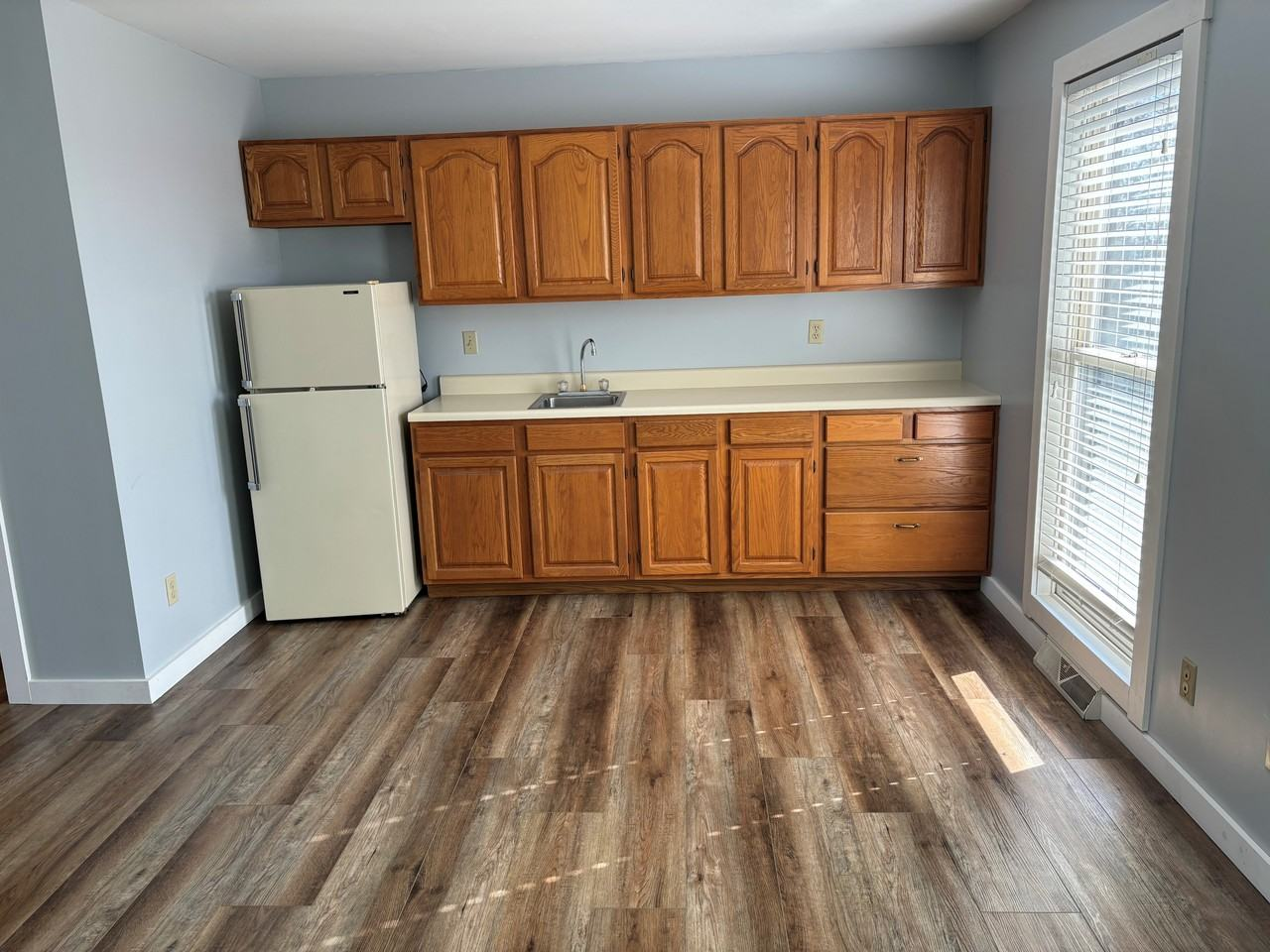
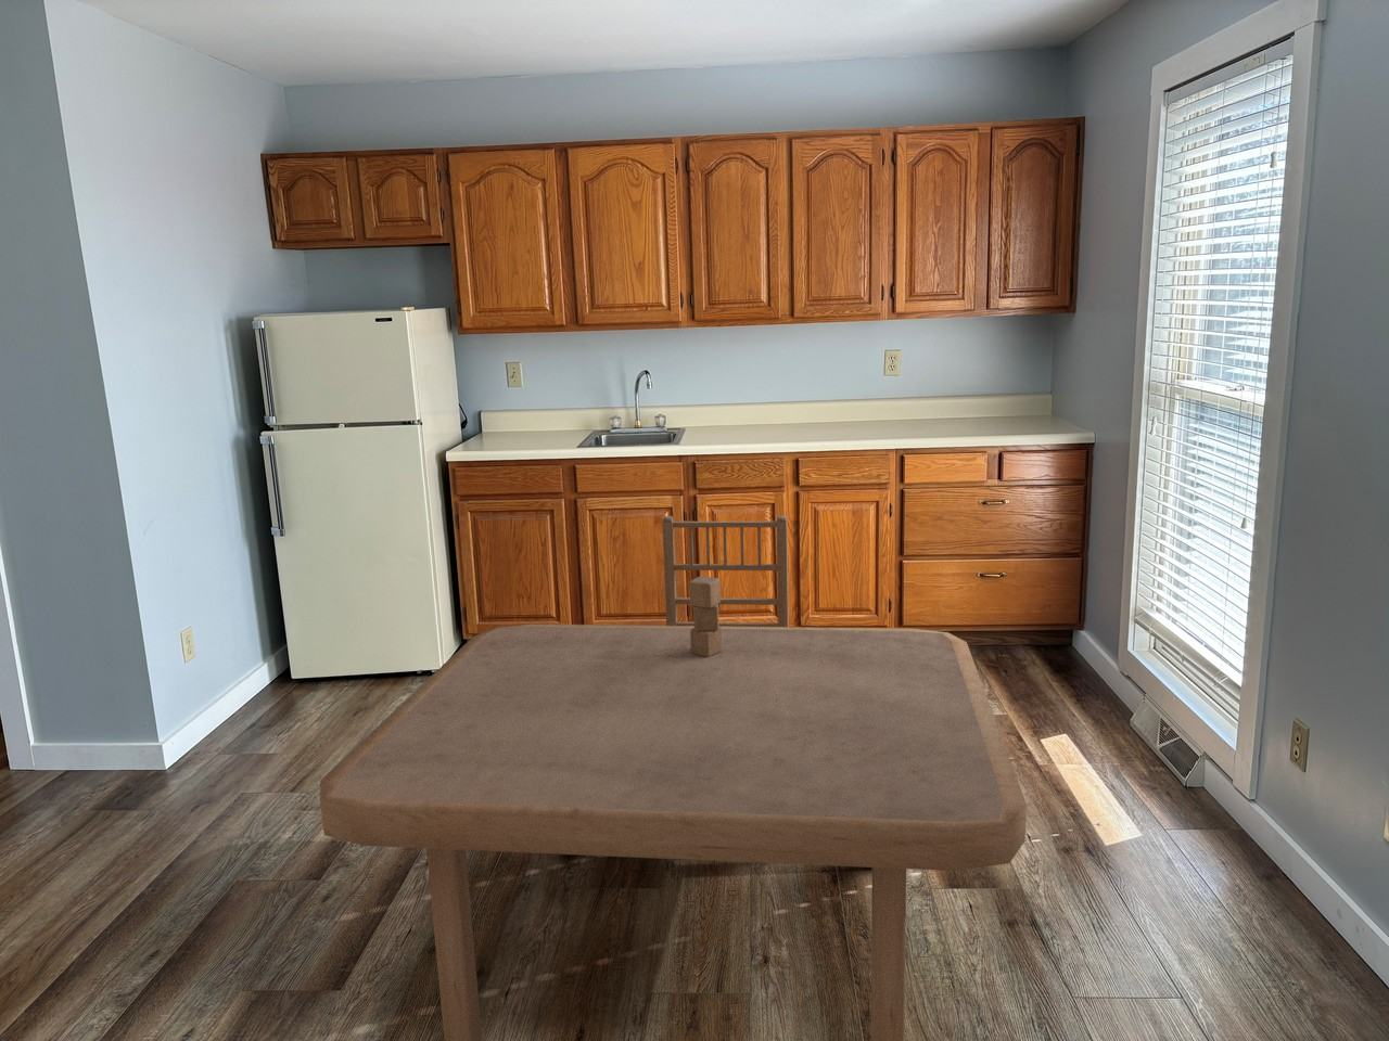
+ dining table (700, 751)
